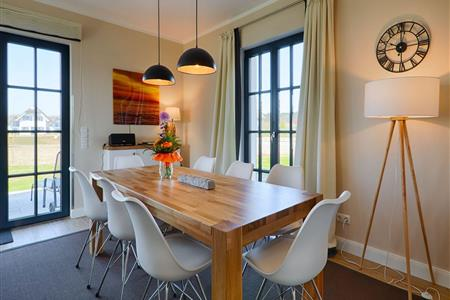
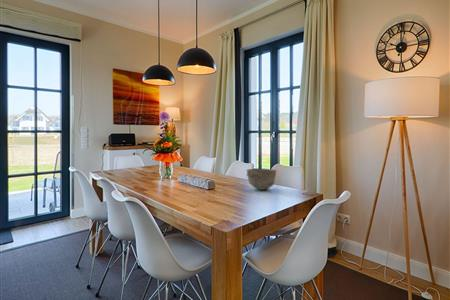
+ bowl (261, 179)
